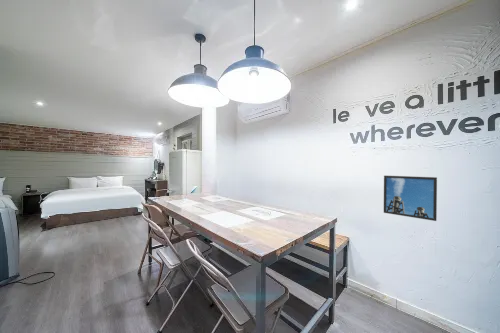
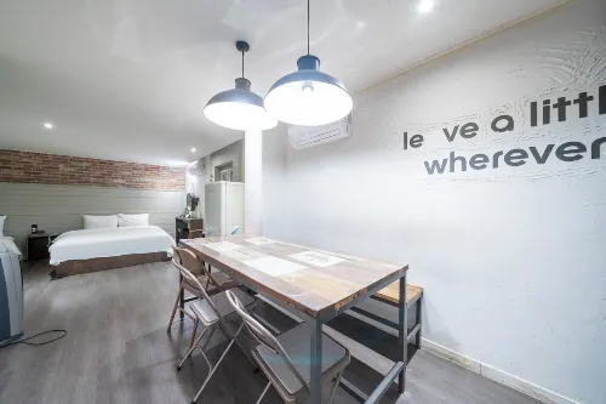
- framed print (408, 196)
